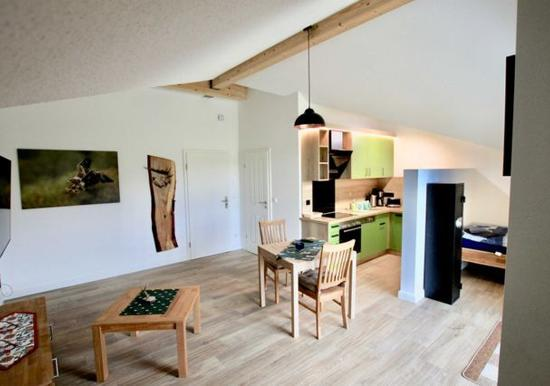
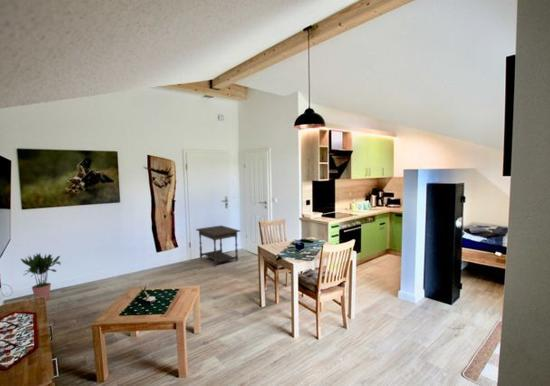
+ side table (220, 244)
+ potted plant (43, 273)
